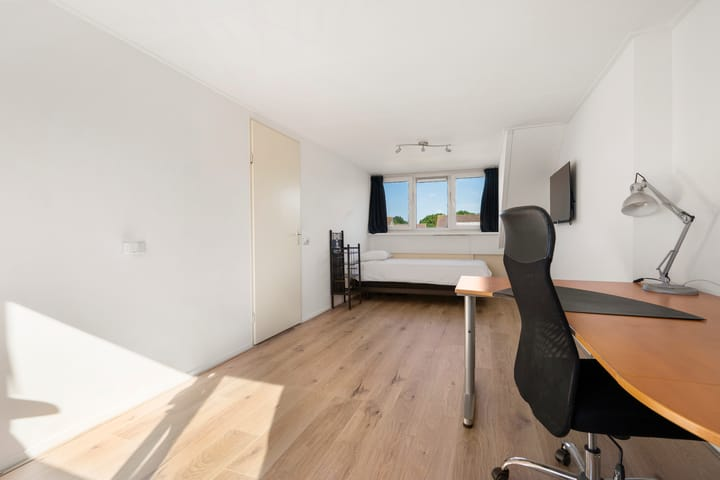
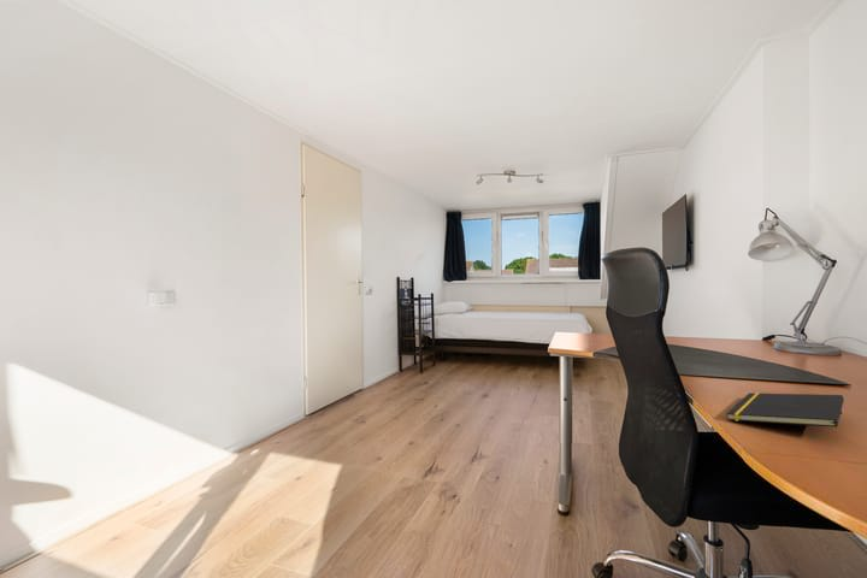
+ notepad (785, 407)
